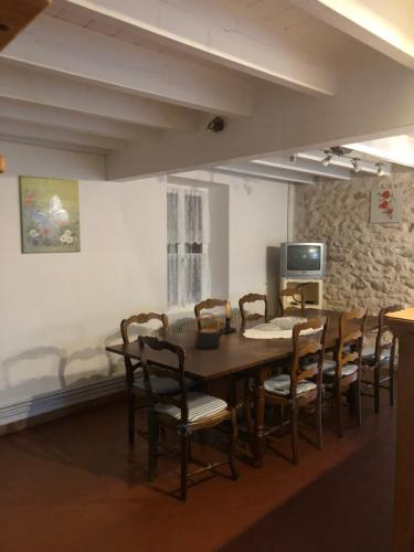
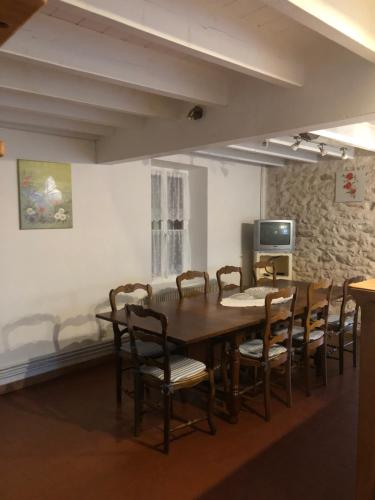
- candle holder (227, 315)
- teapot (210, 329)
